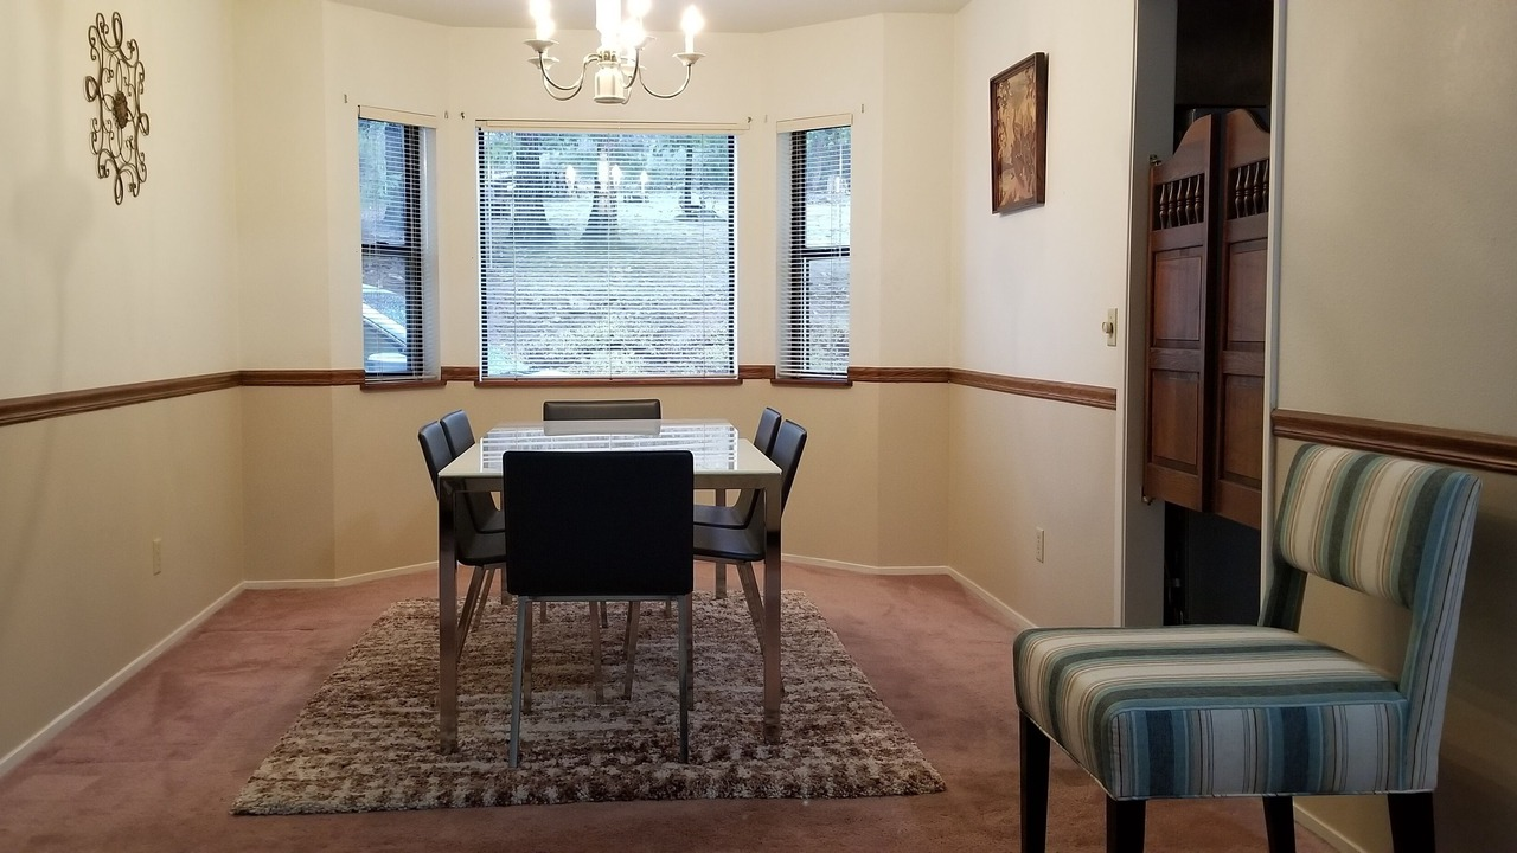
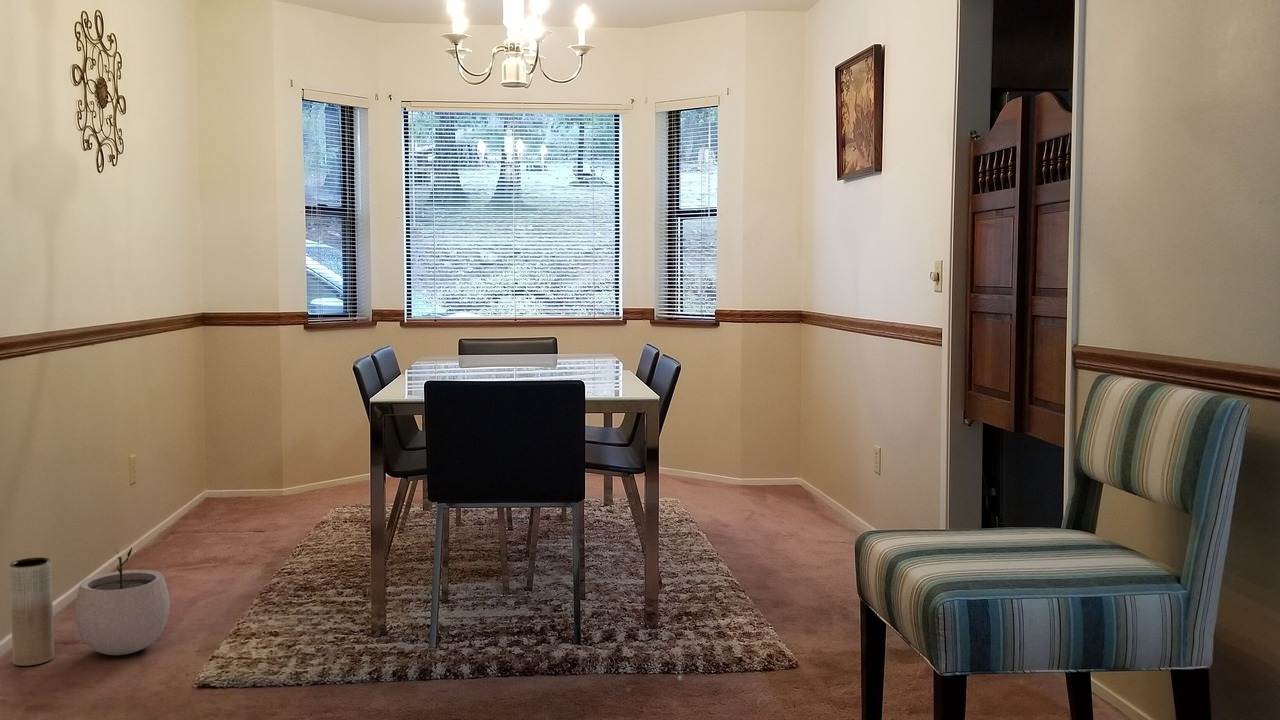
+ vase (32, 611)
+ plant pot (122, 599)
